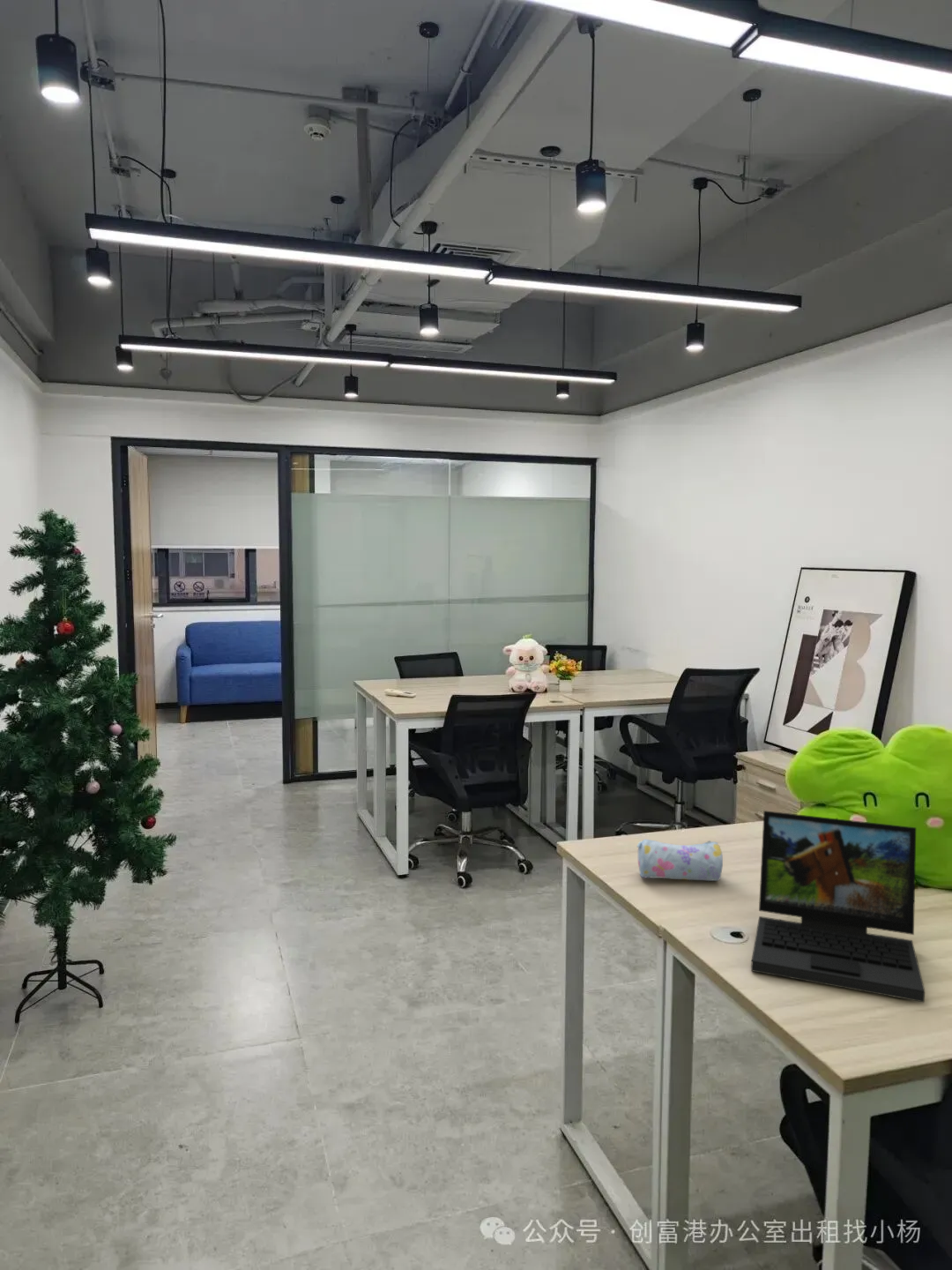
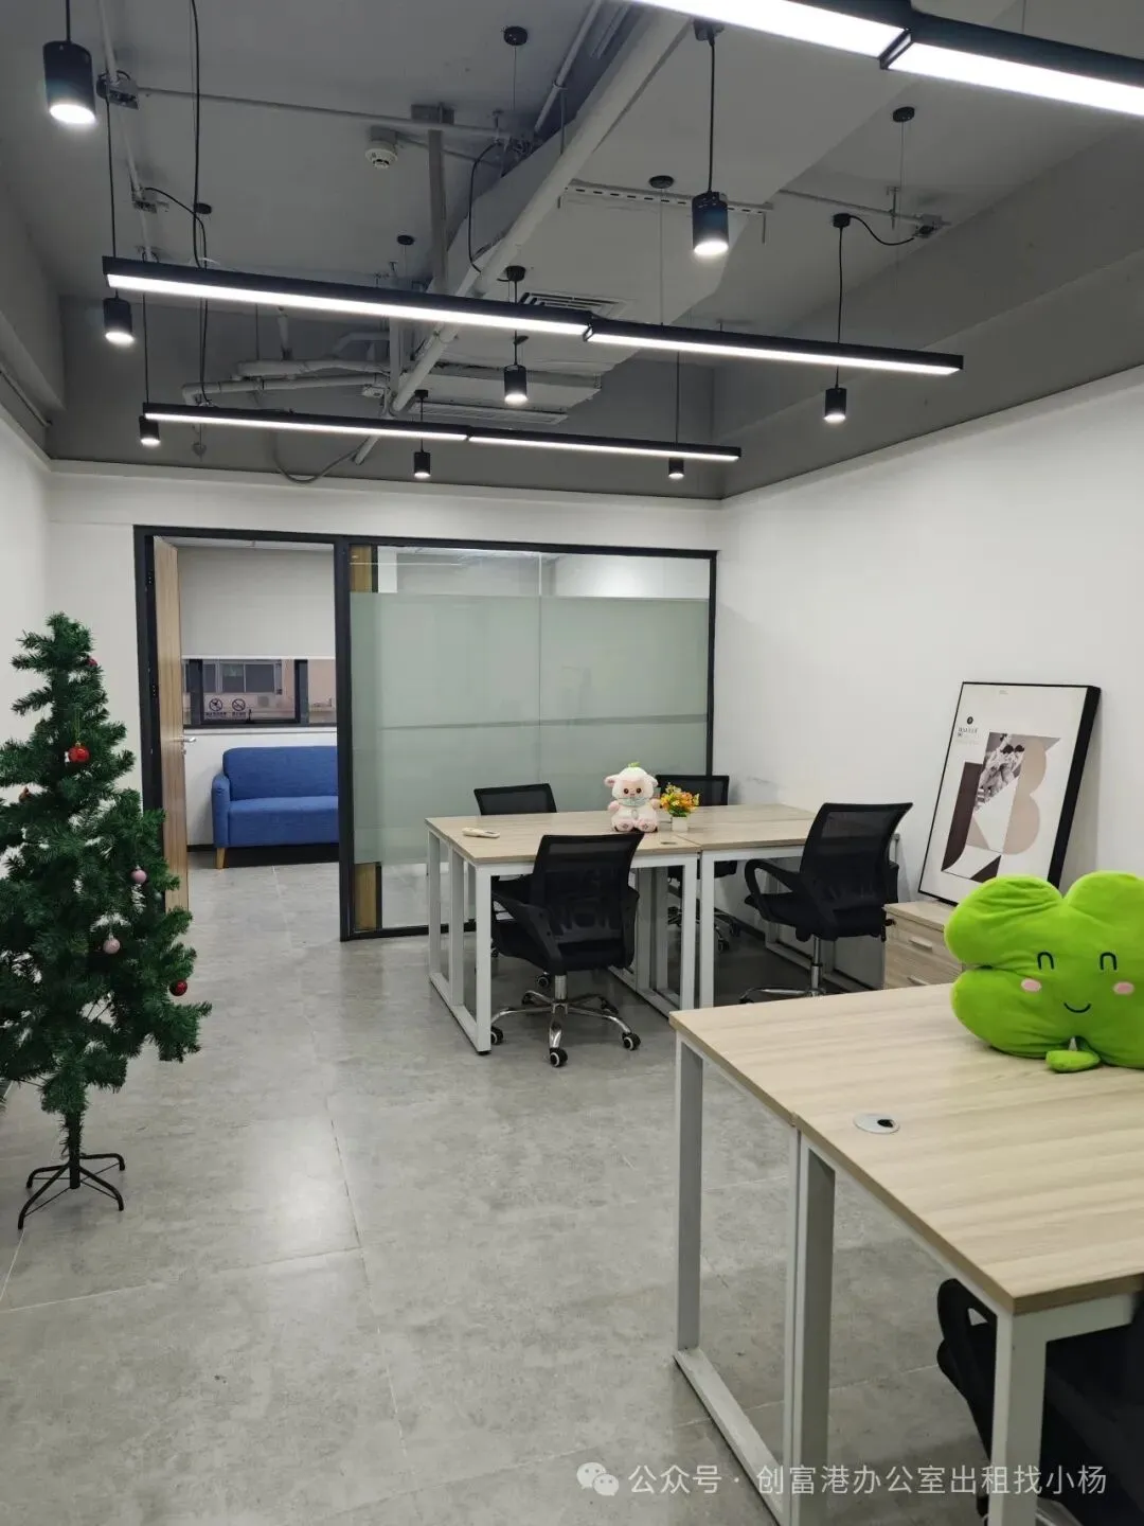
- laptop (836, 894)
- pencil case (680, 860)
